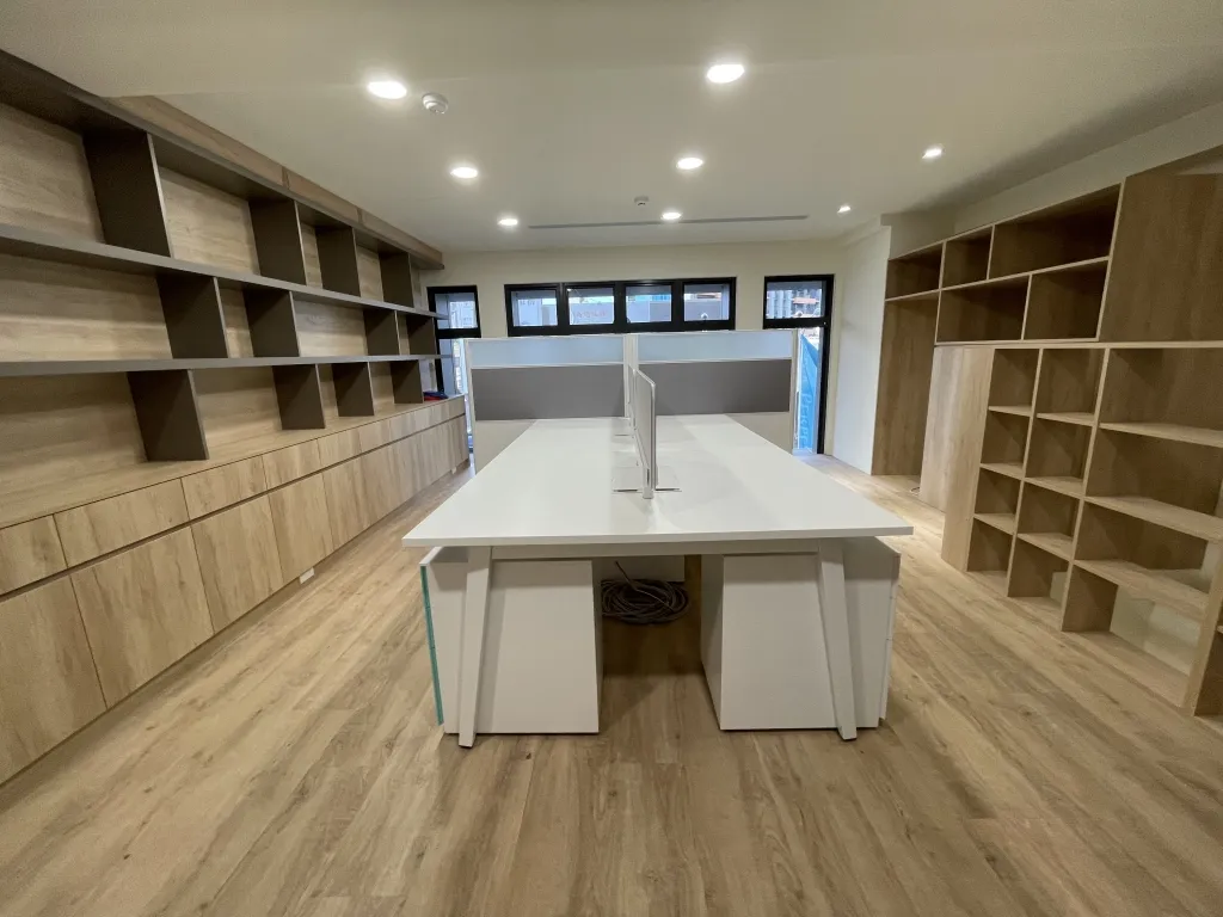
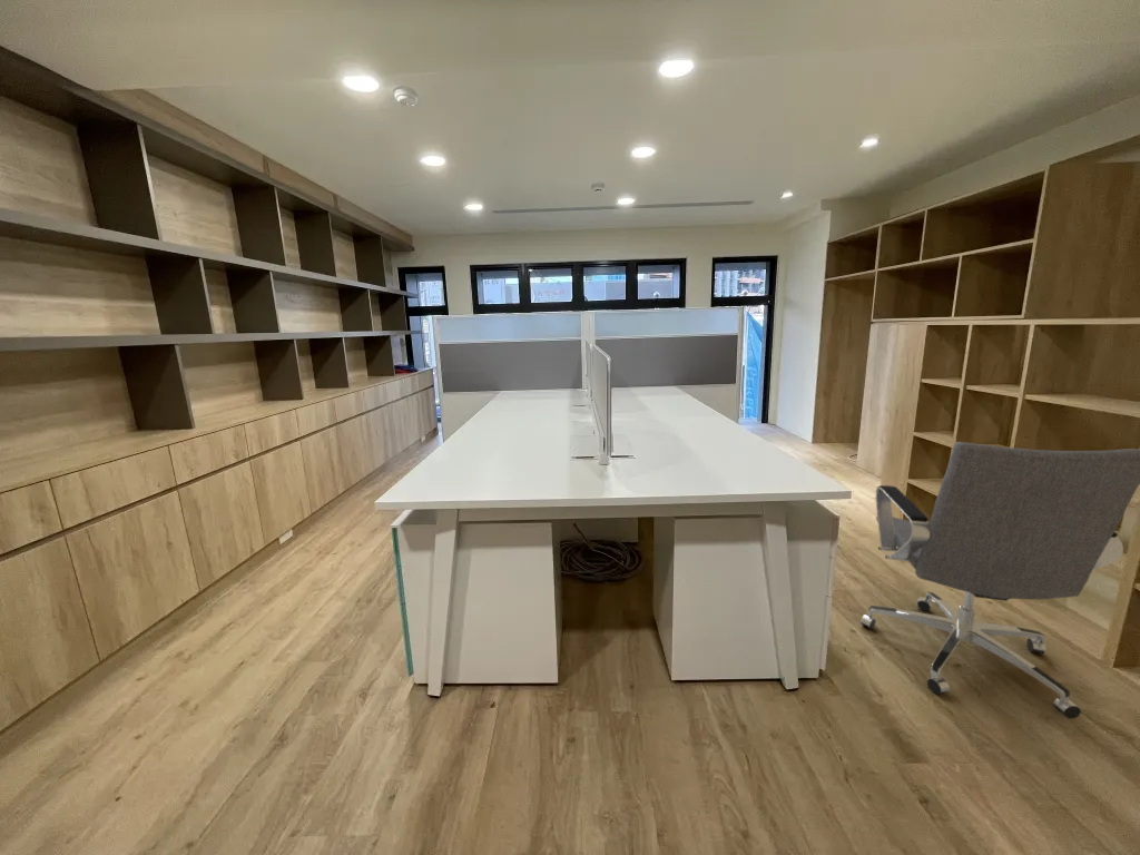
+ office chair (974, 546)
